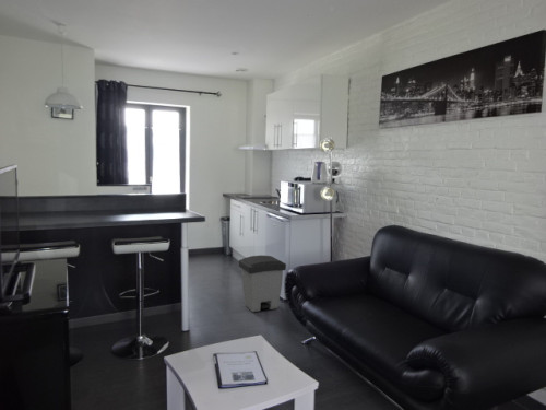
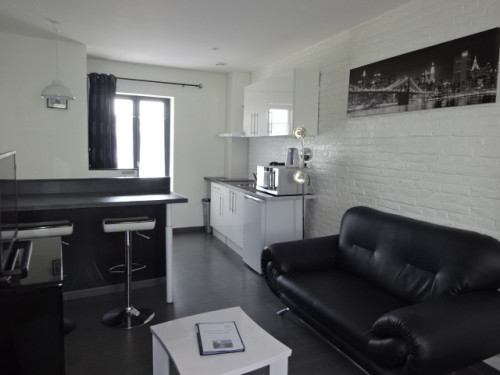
- trash can (261, 282)
